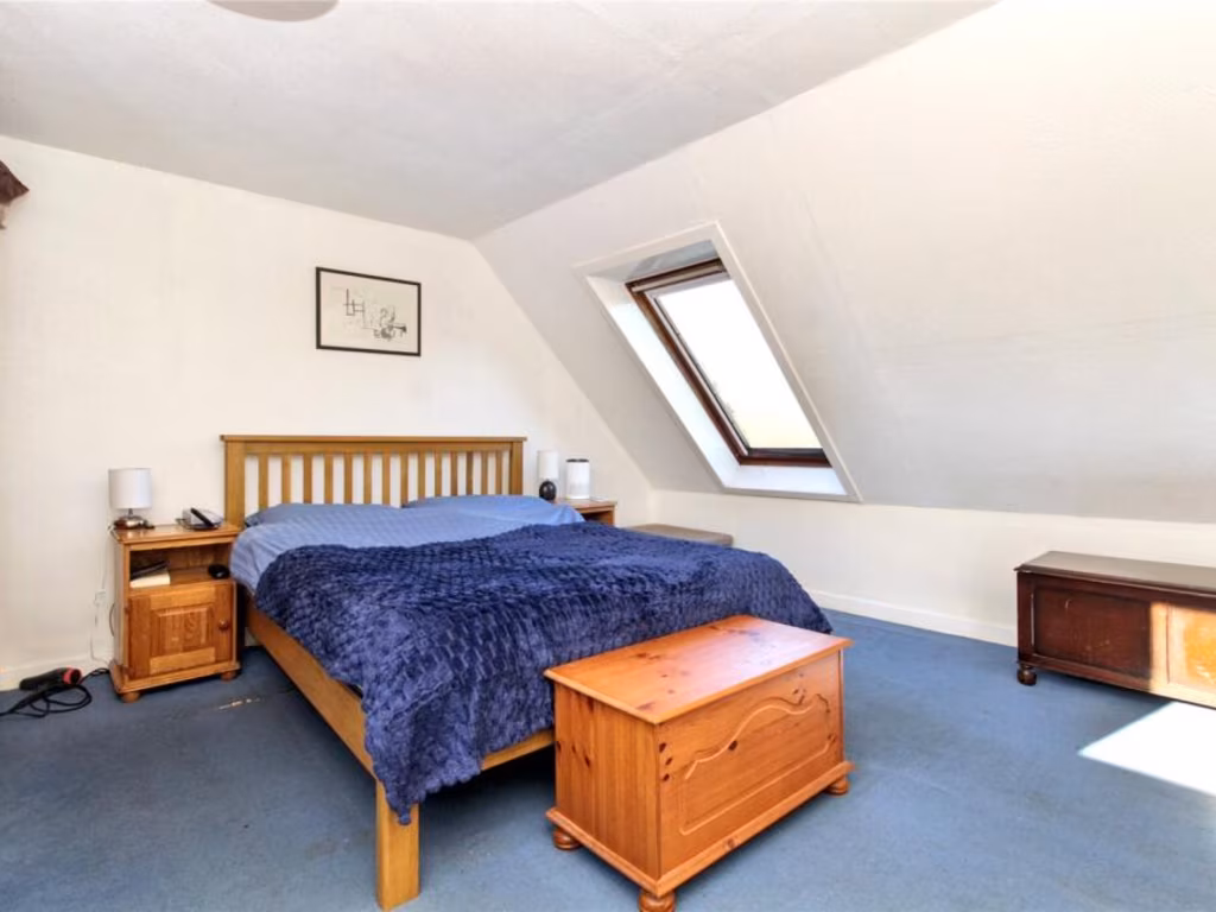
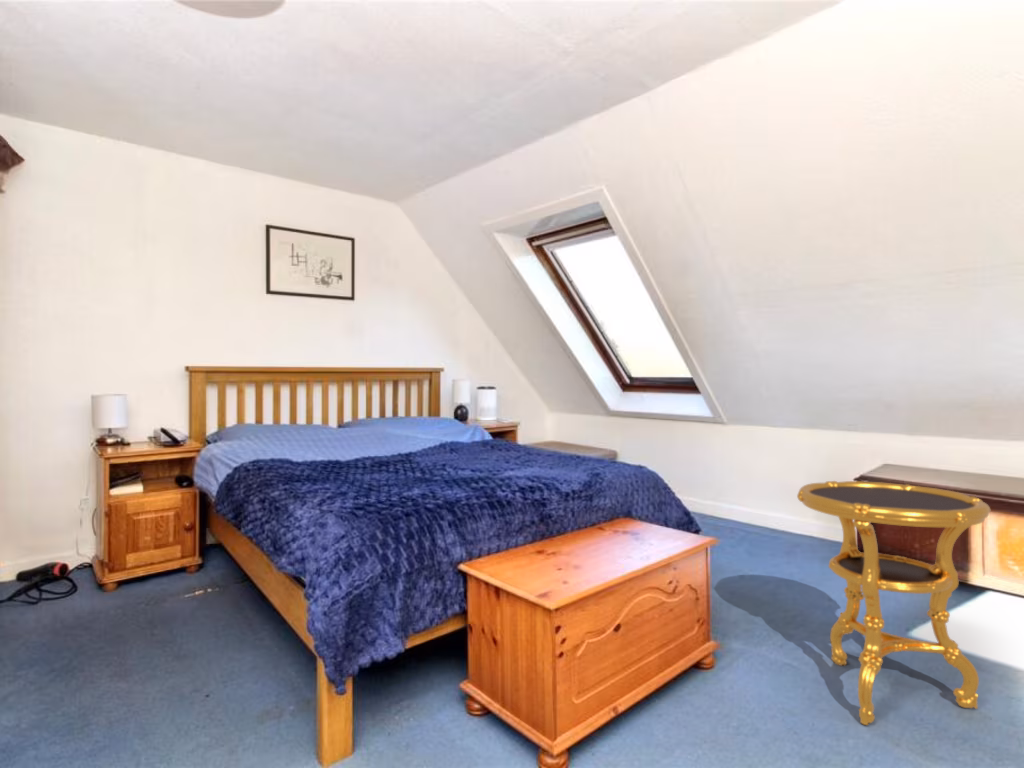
+ side table (887, 590)
